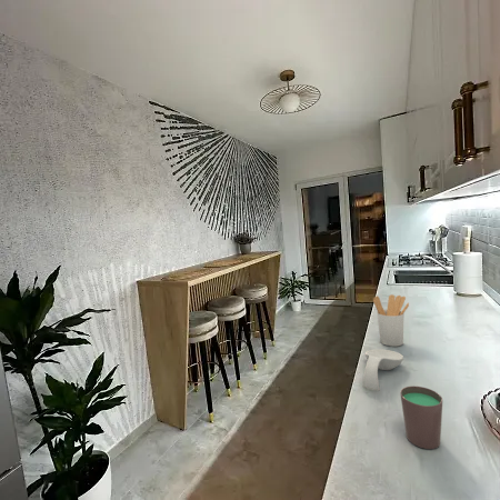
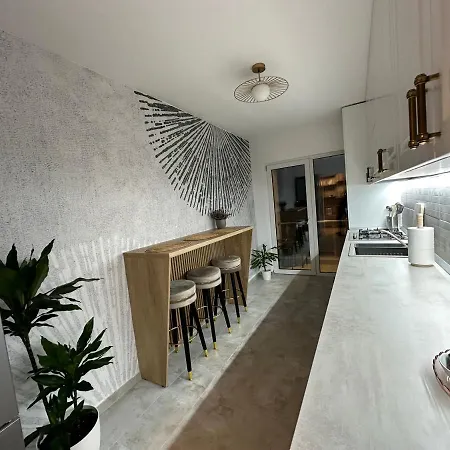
- utensil holder (392, 318)
- cup (421, 417)
- spoon rest (379, 362)
